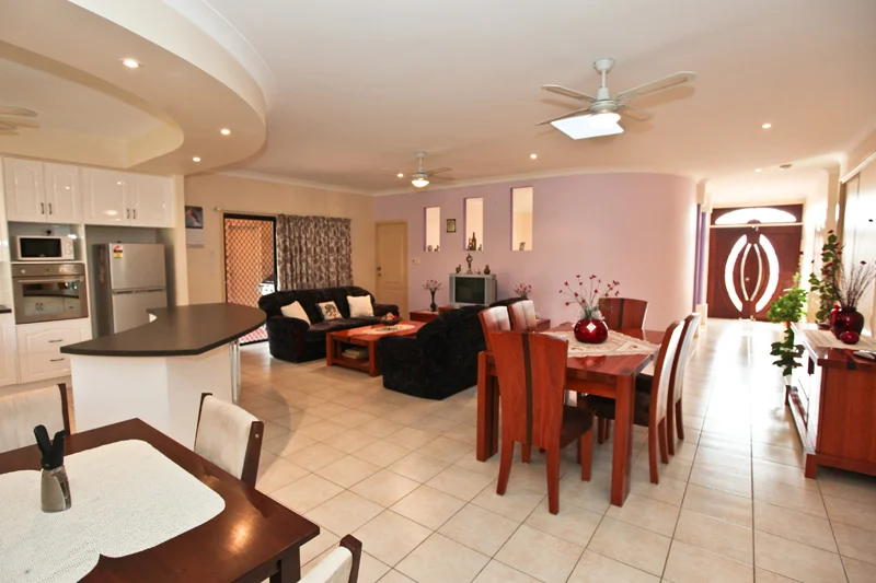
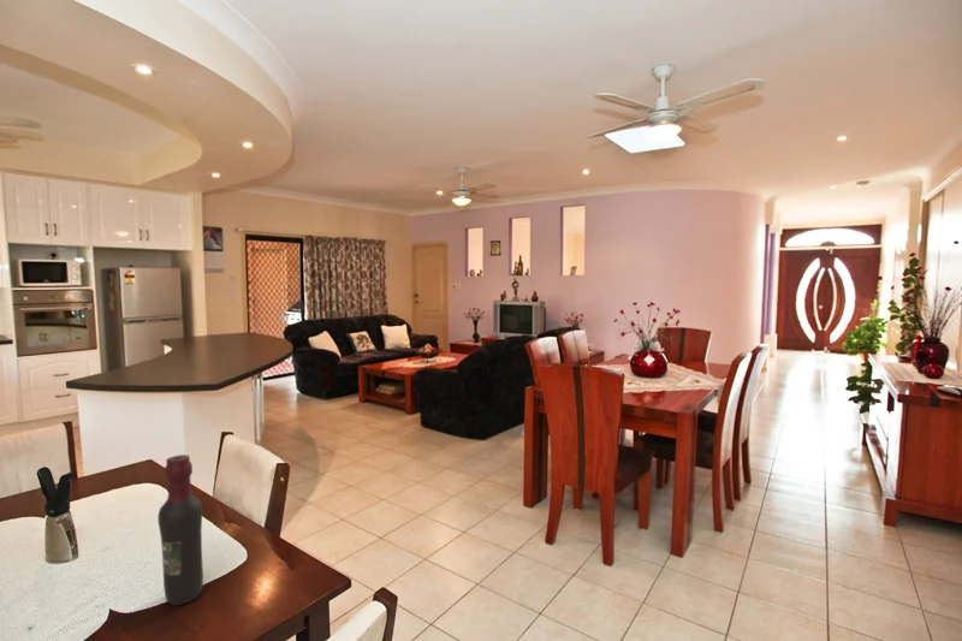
+ wine bottle (180, 528)
